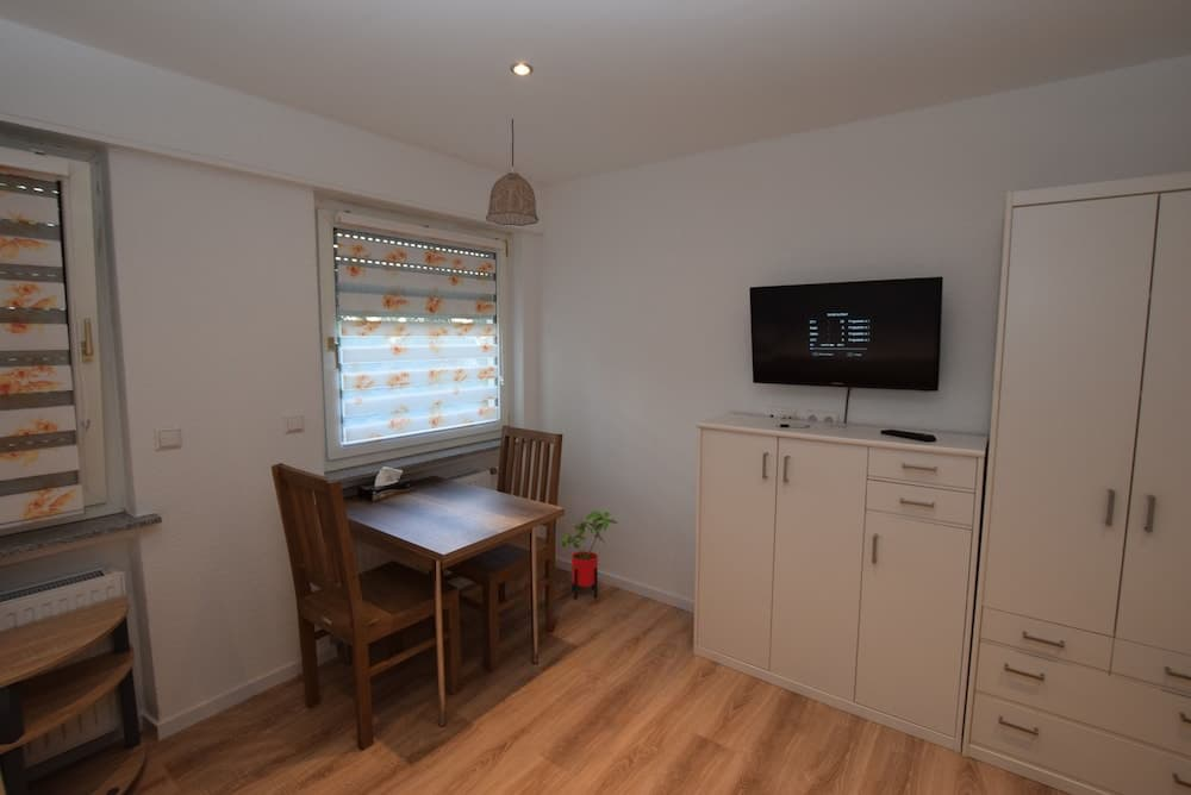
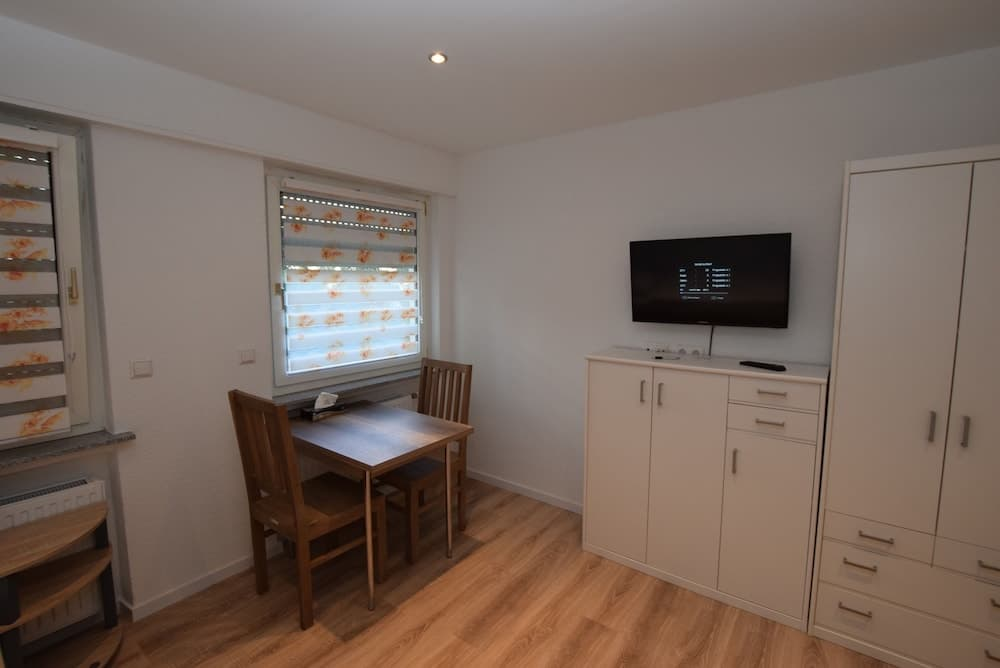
- pendant lamp (512, 169)
- house plant (586, 551)
